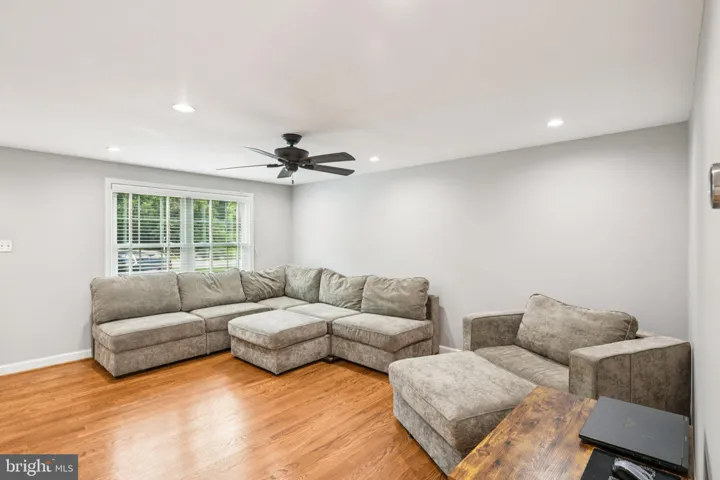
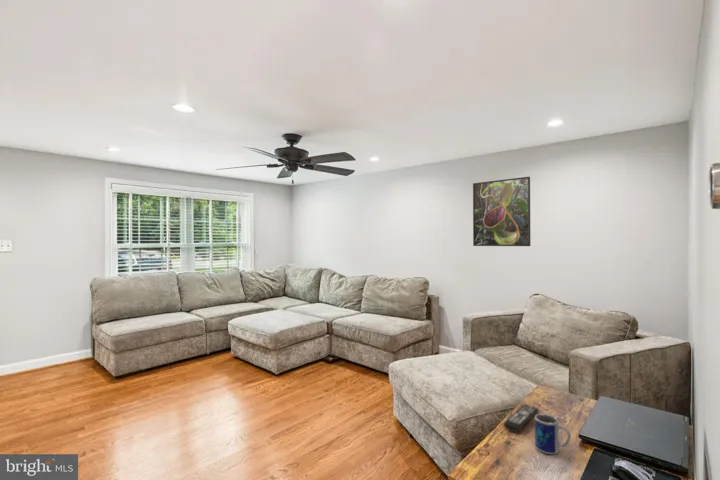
+ mug (552, 435)
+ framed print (500, 213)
+ remote control (521, 417)
